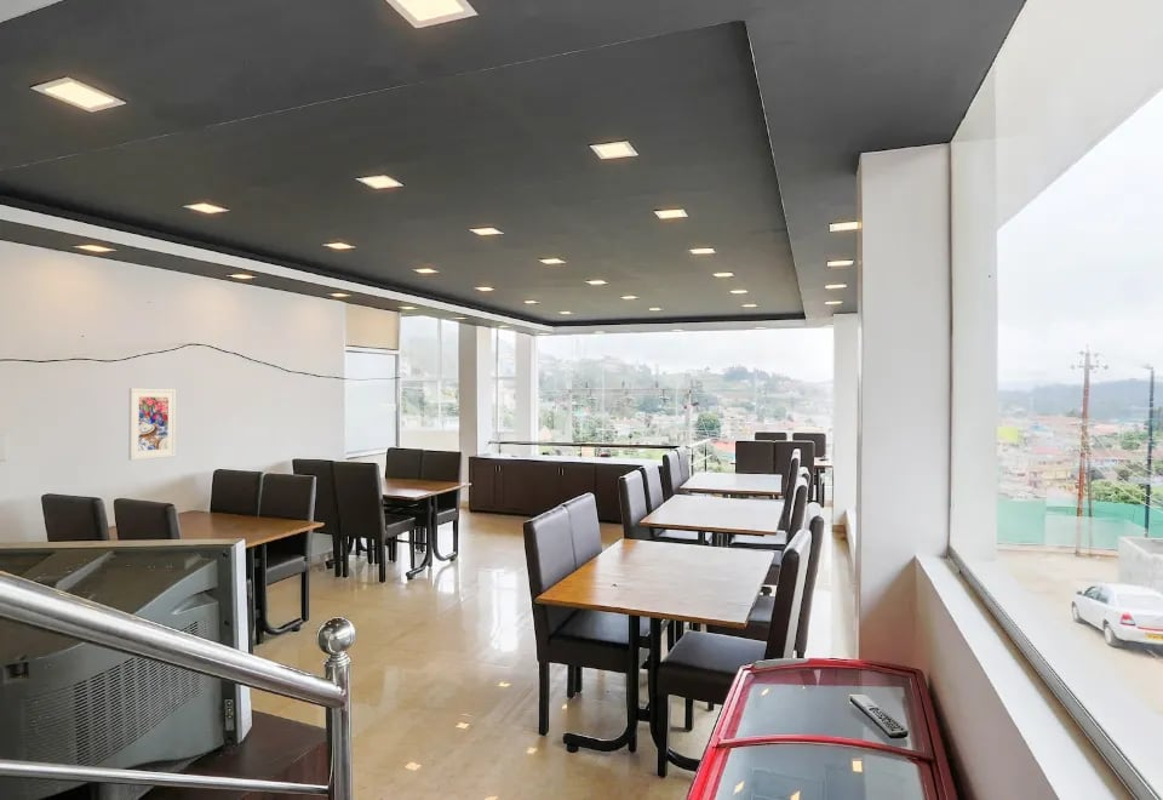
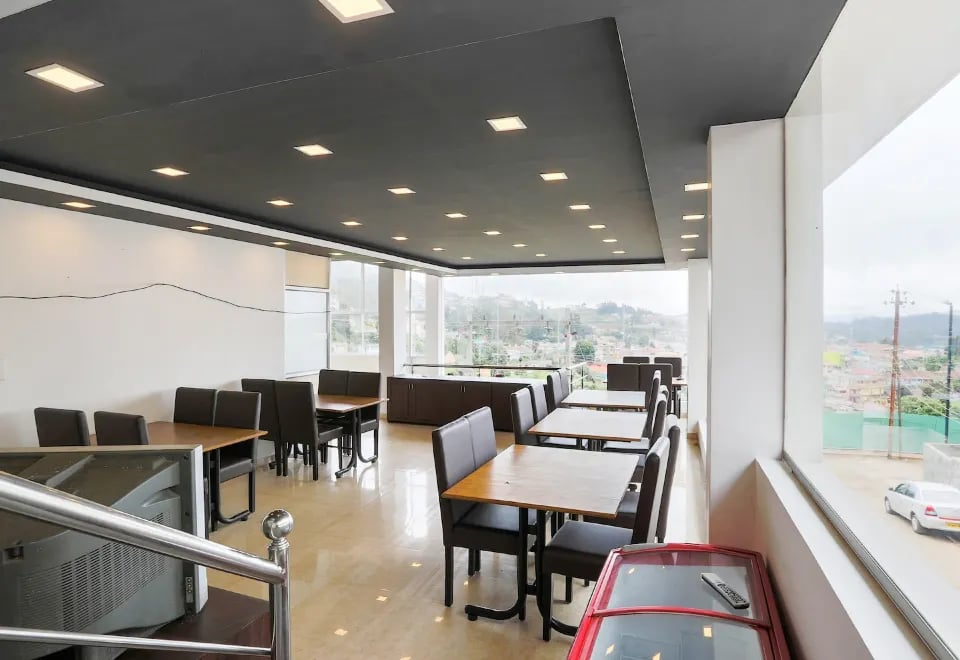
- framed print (153, 423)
